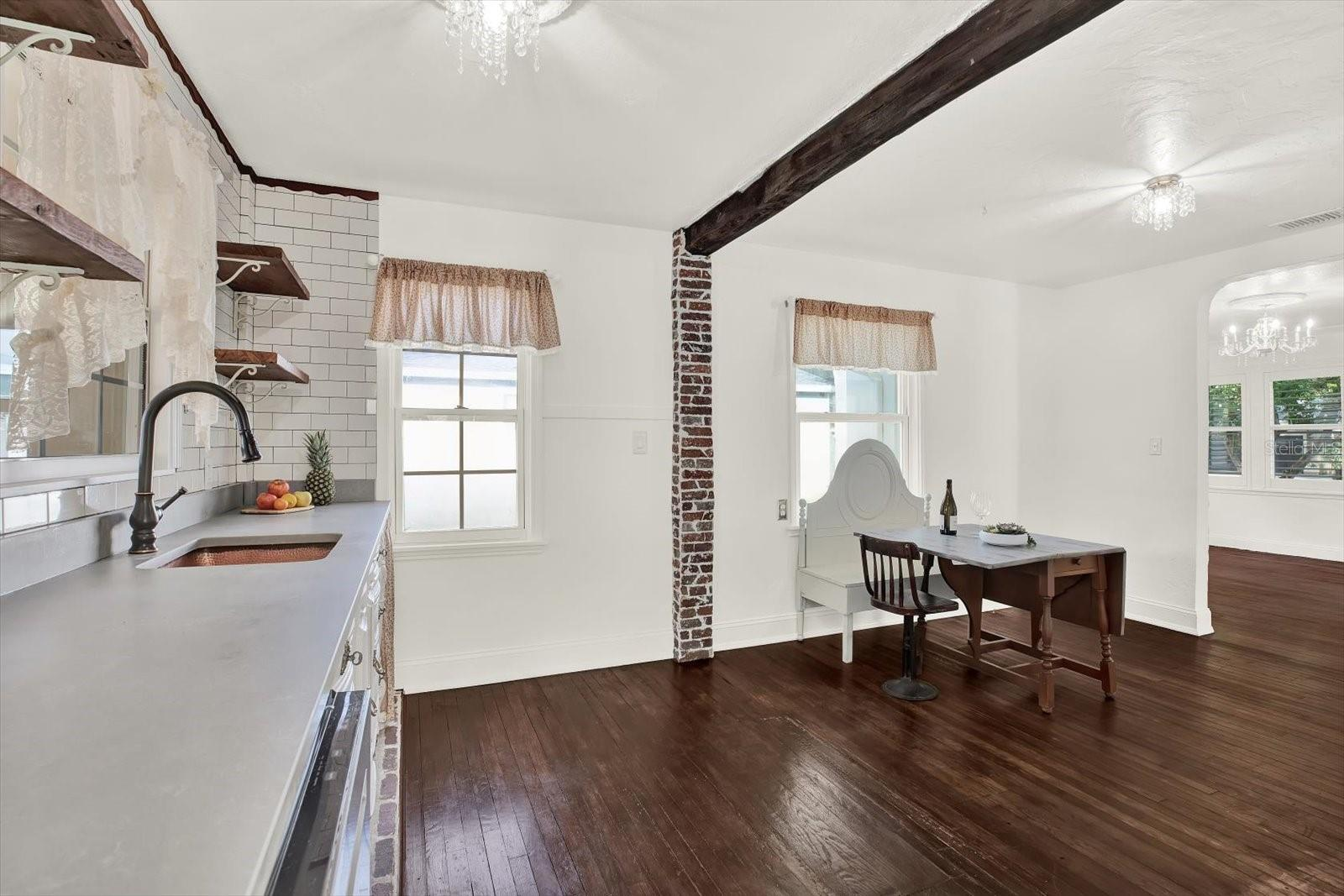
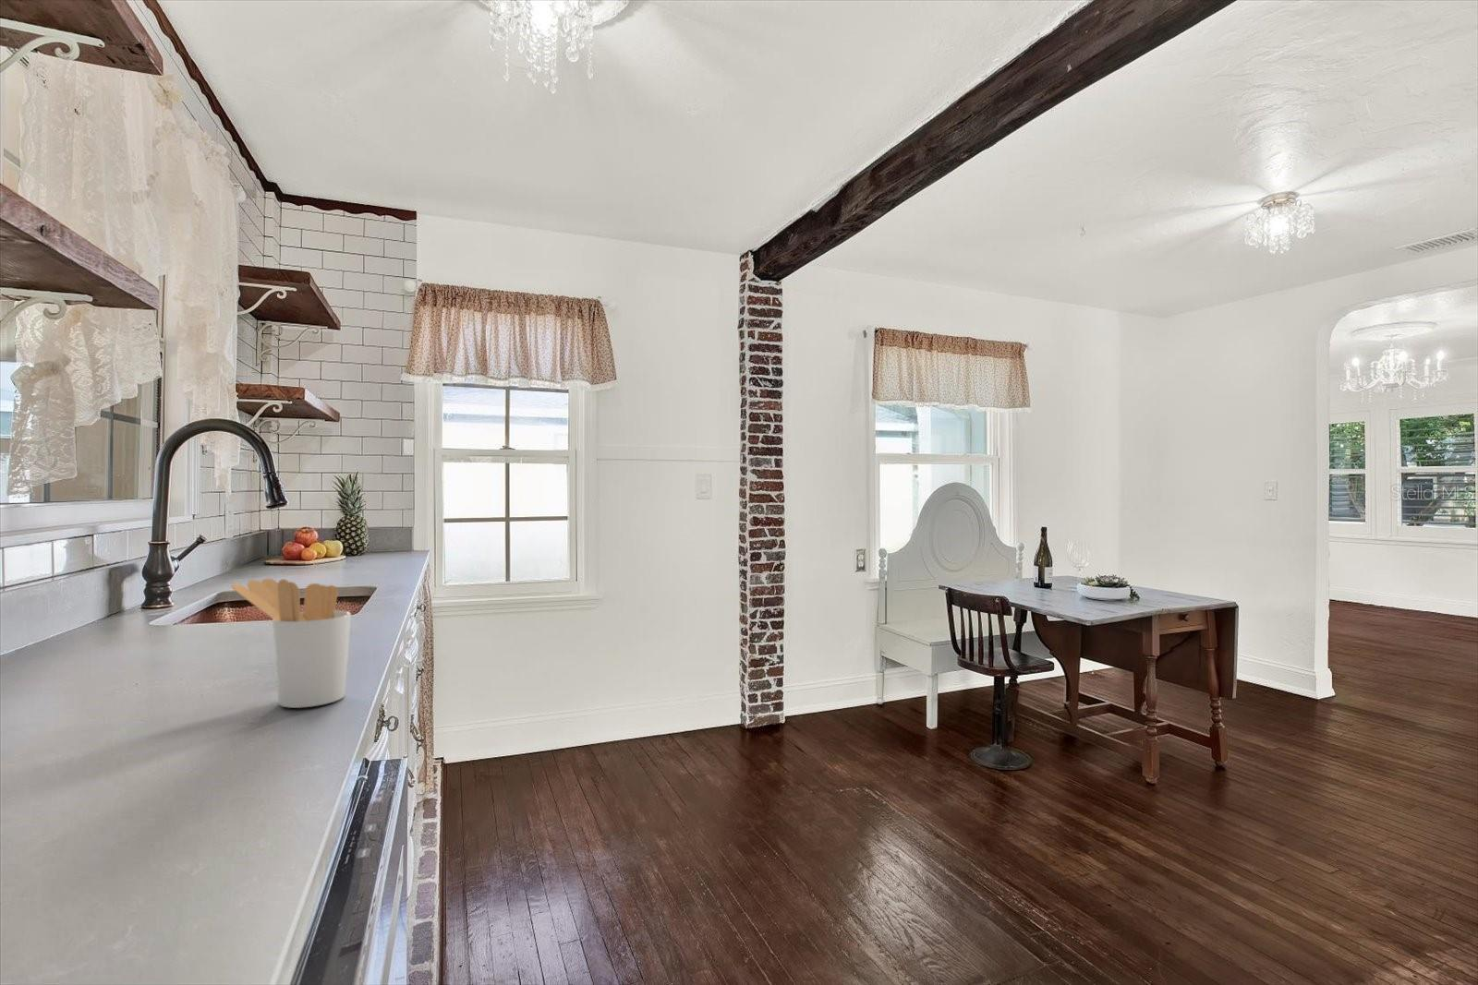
+ utensil holder (294, 637)
